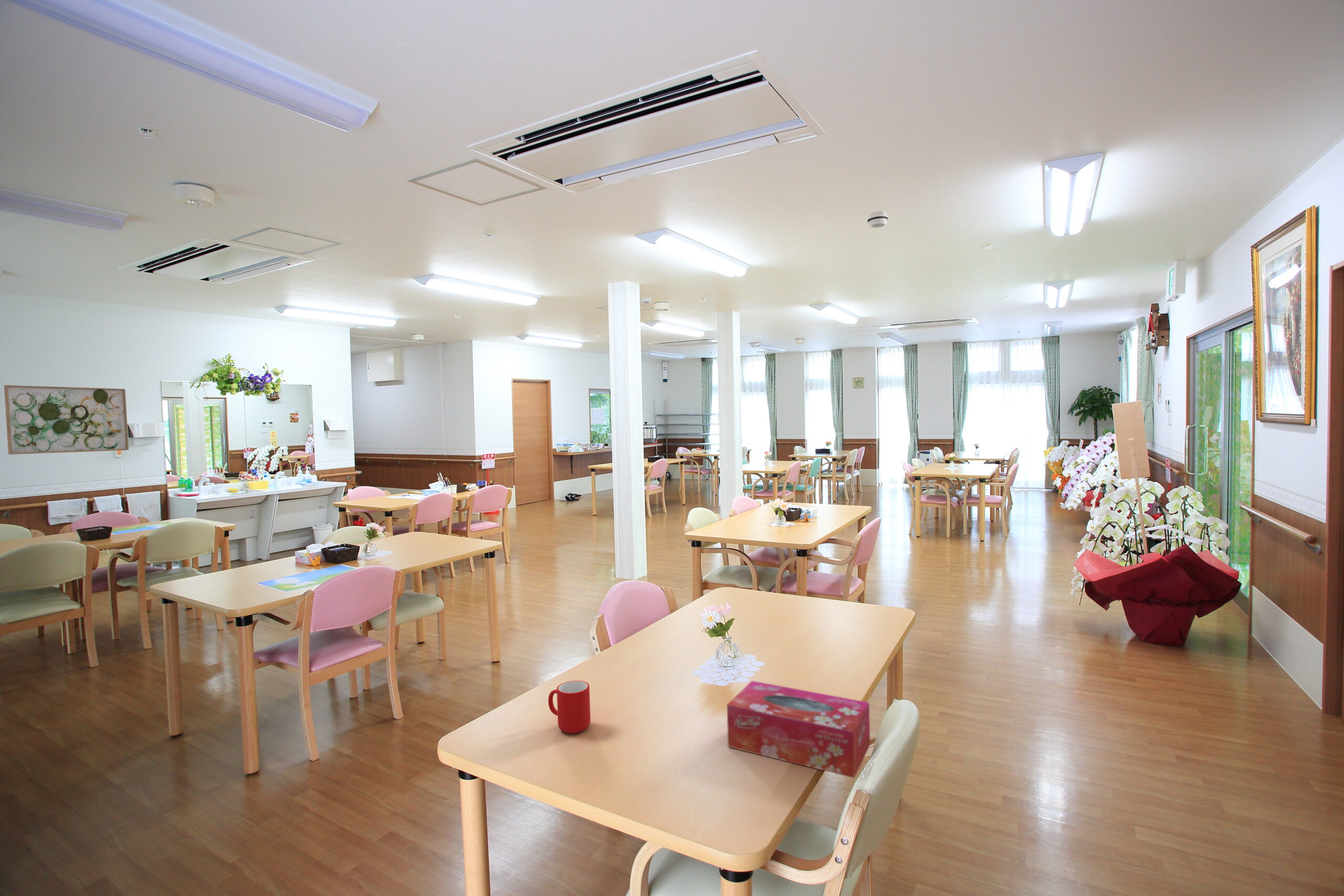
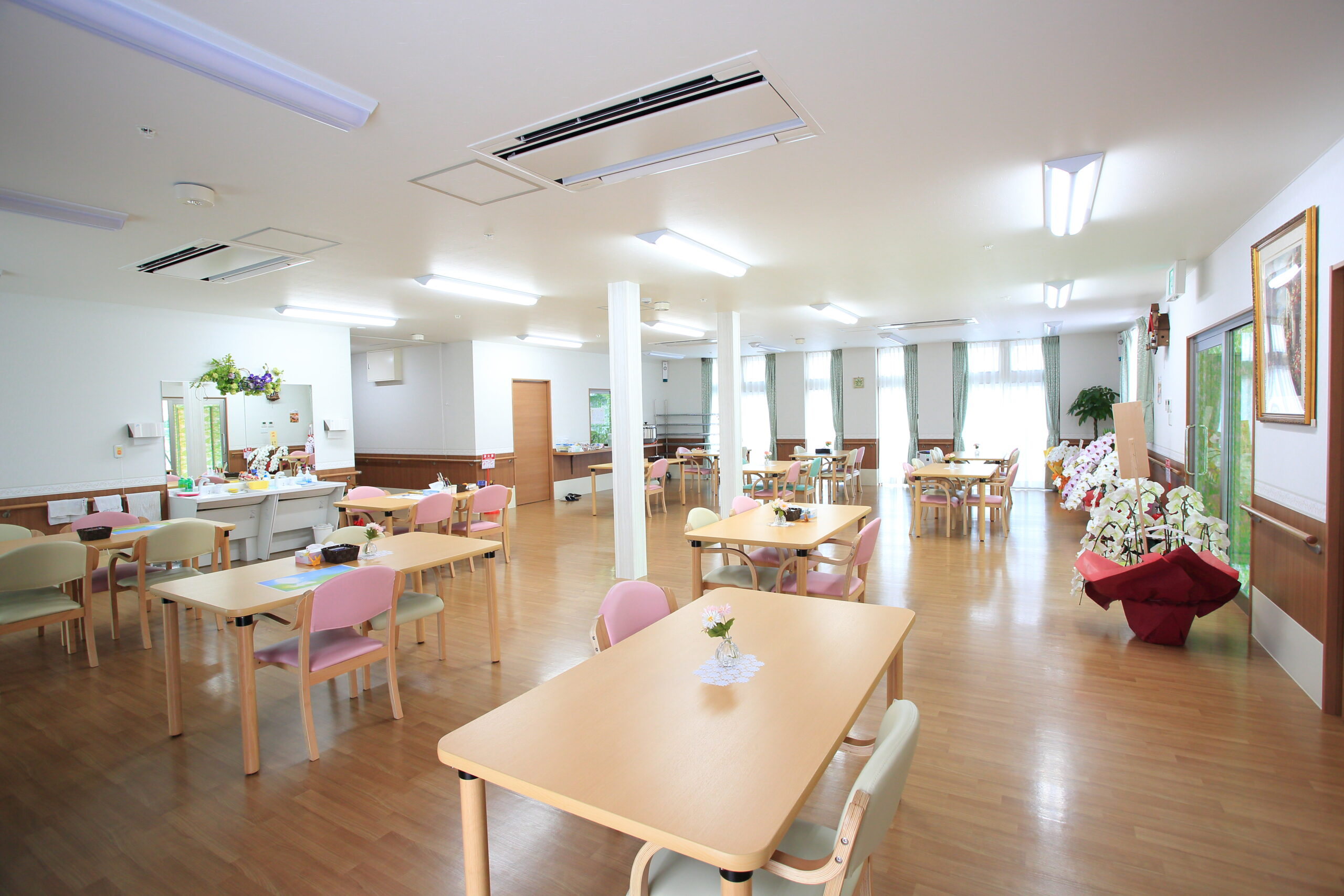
- wall art (70, 419)
- smoke detector (877, 219)
- tissue box (798, 724)
- cup (568, 705)
